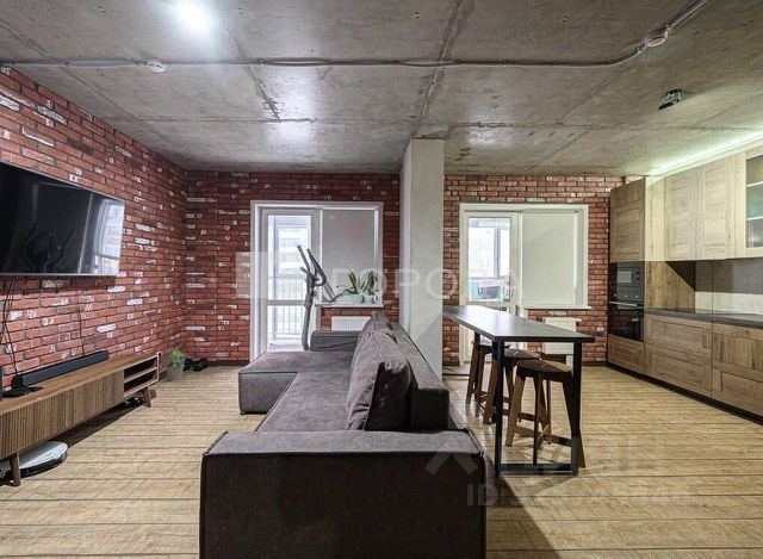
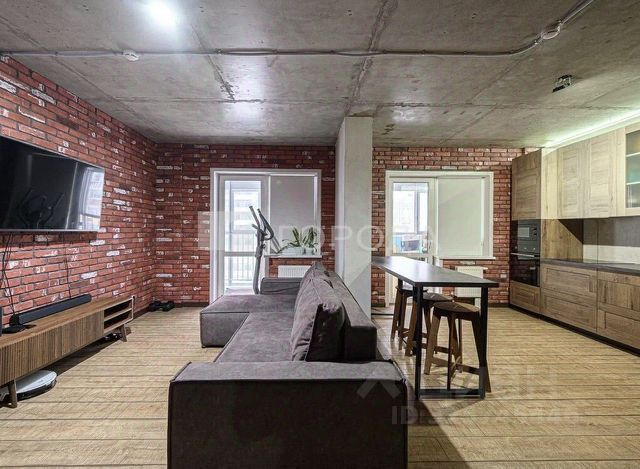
- potted plant (175, 362)
